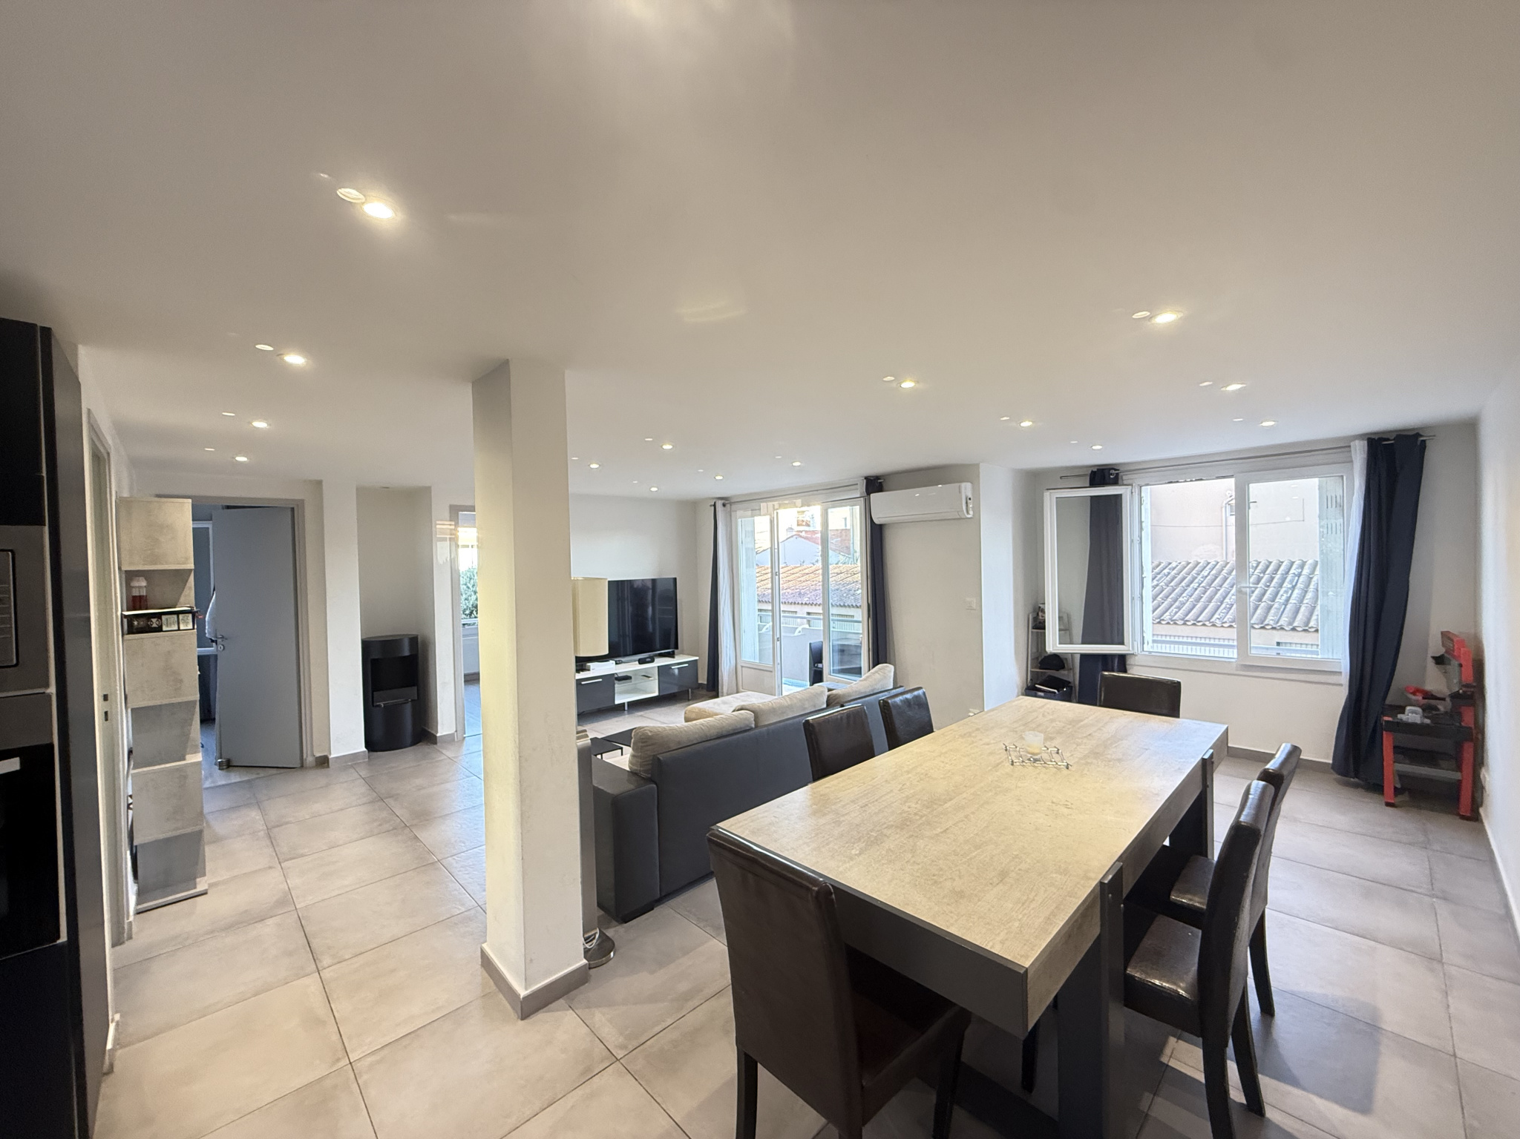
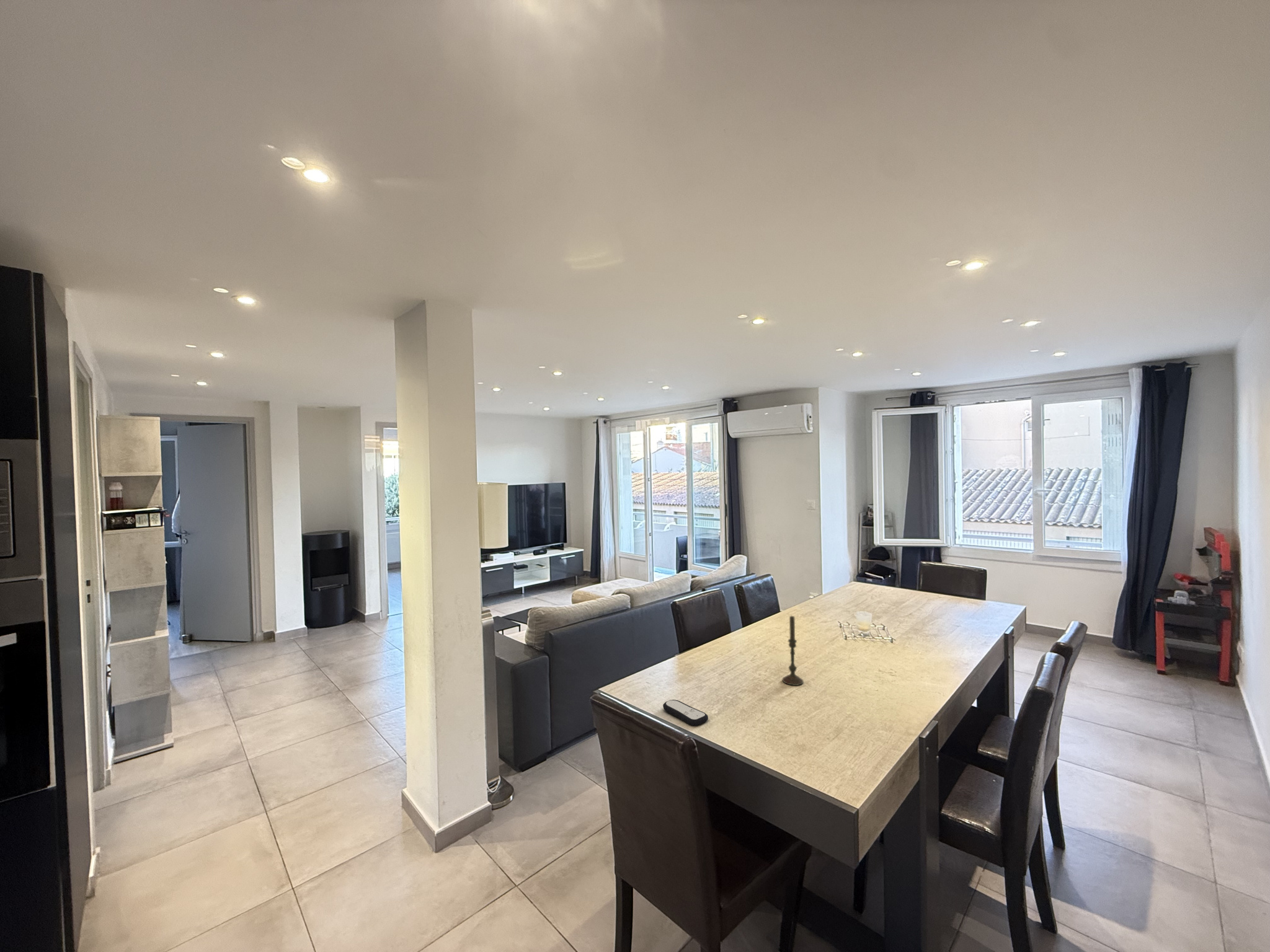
+ remote control (684, 712)
+ candle (792, 648)
